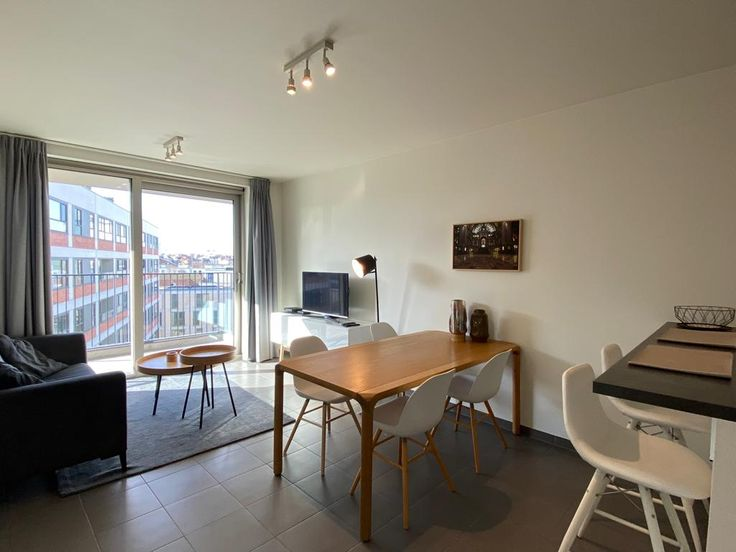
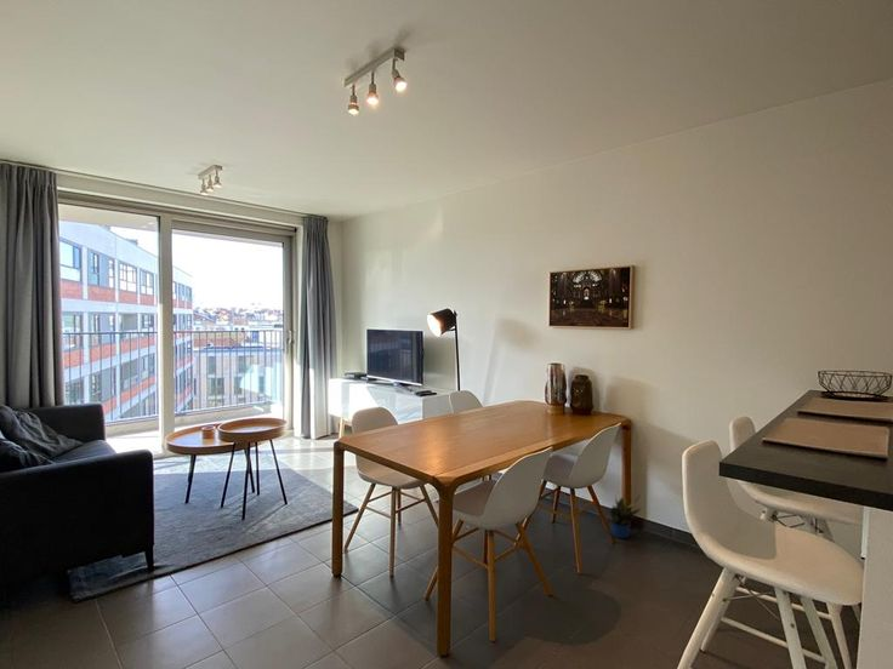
+ potted plant (626, 511)
